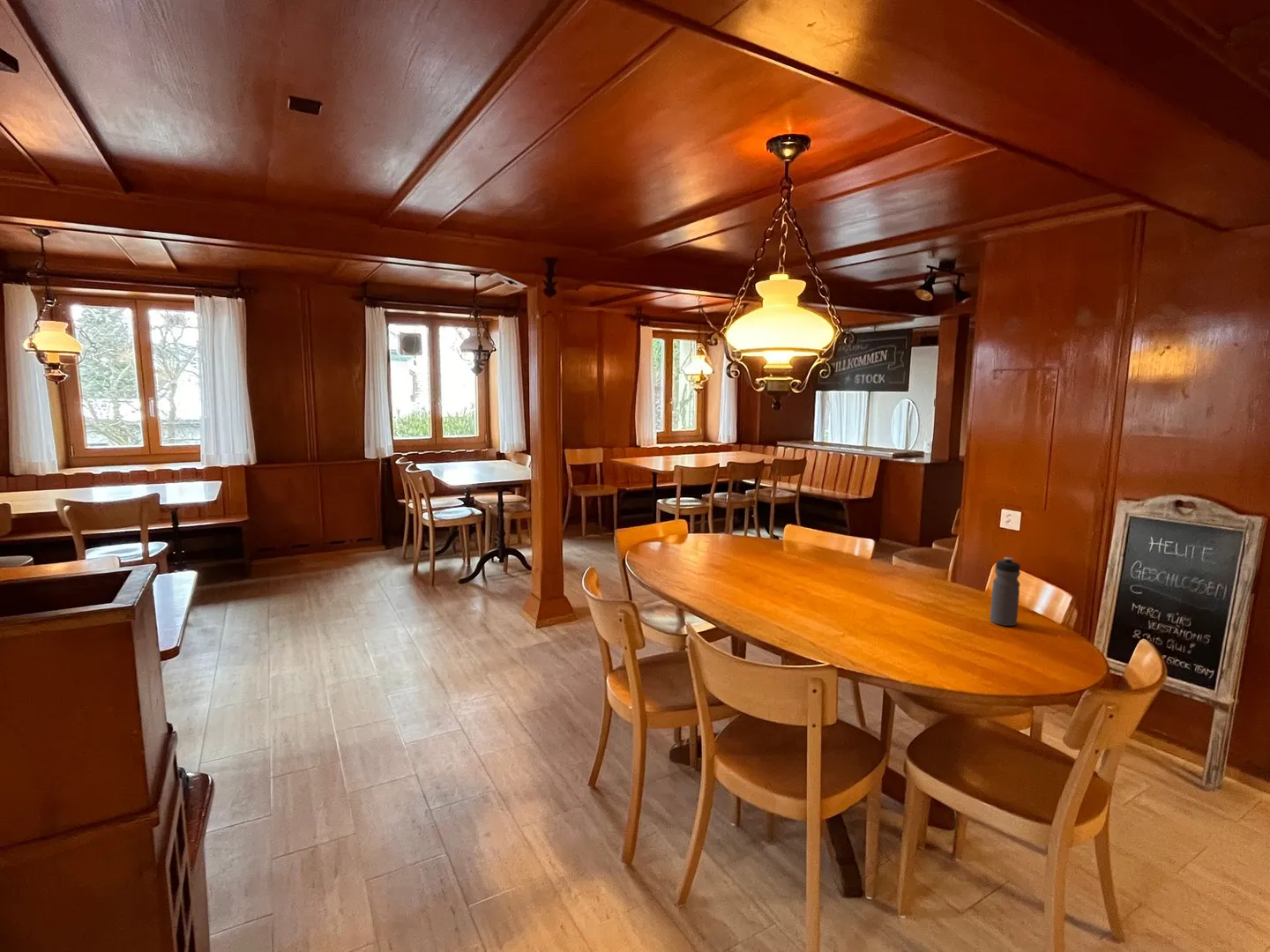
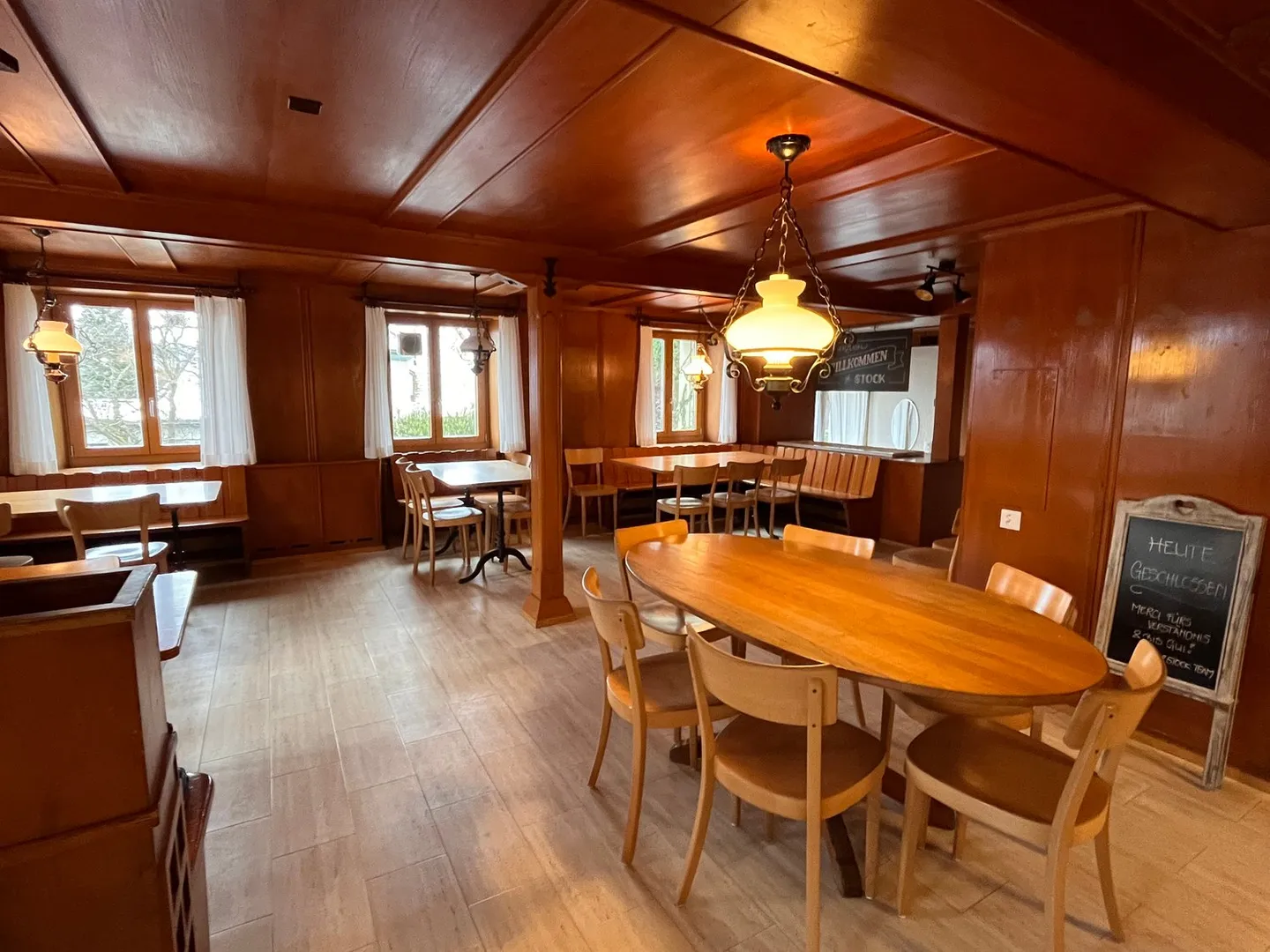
- water bottle (1005, 590)
